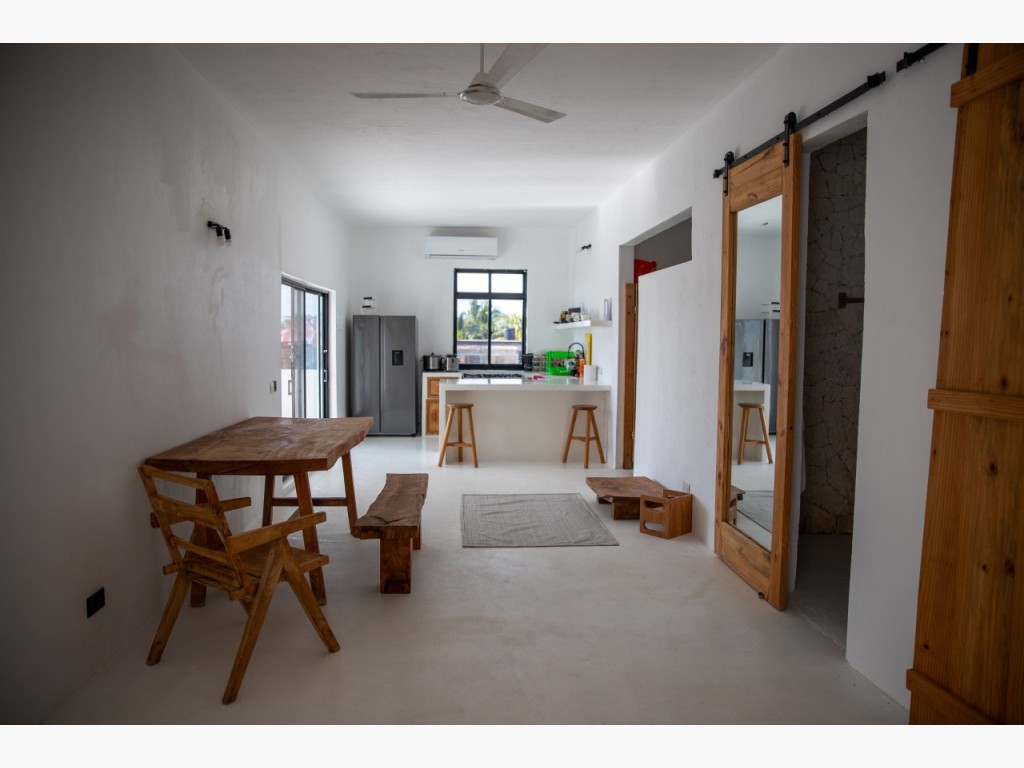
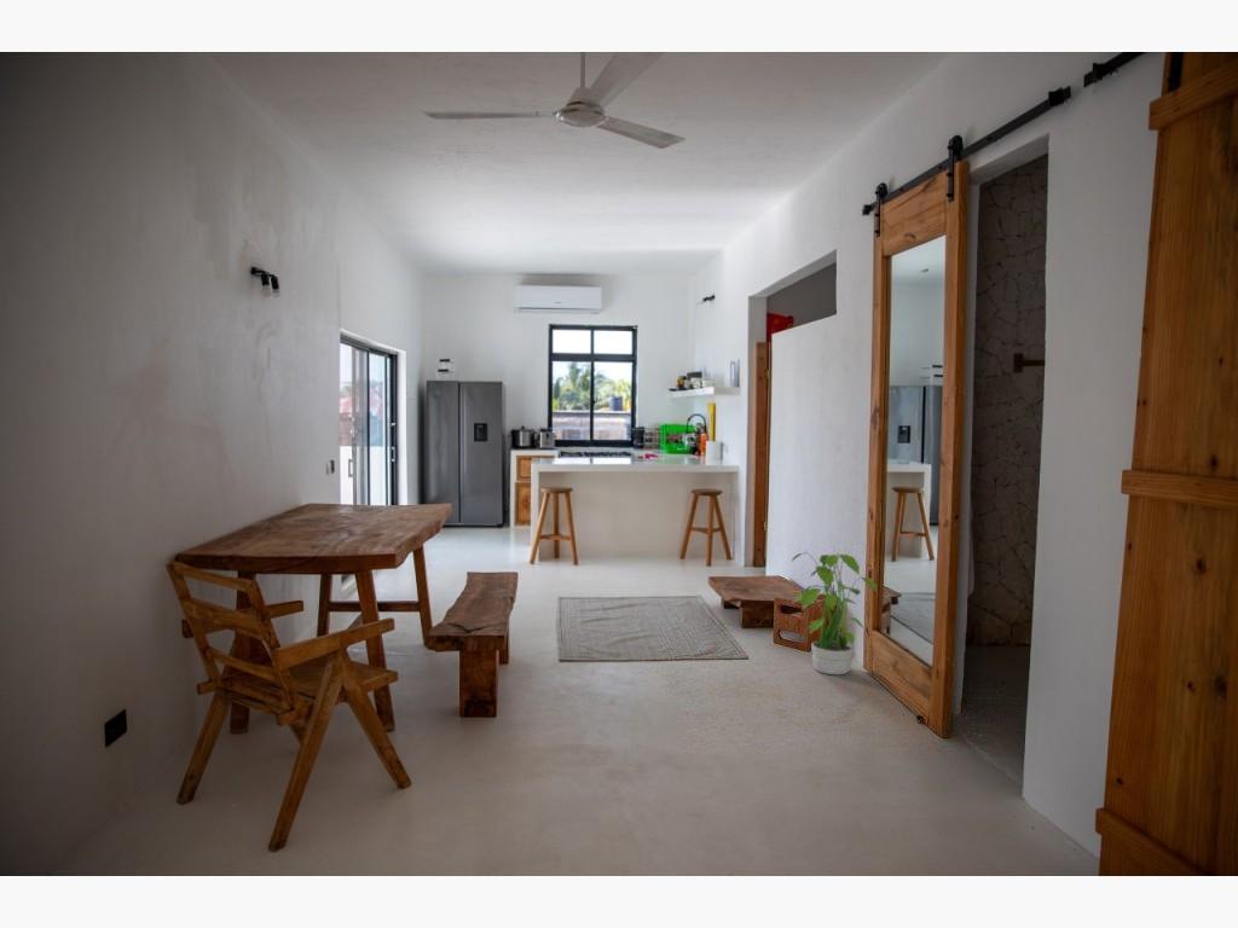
+ potted plant (827, 608)
